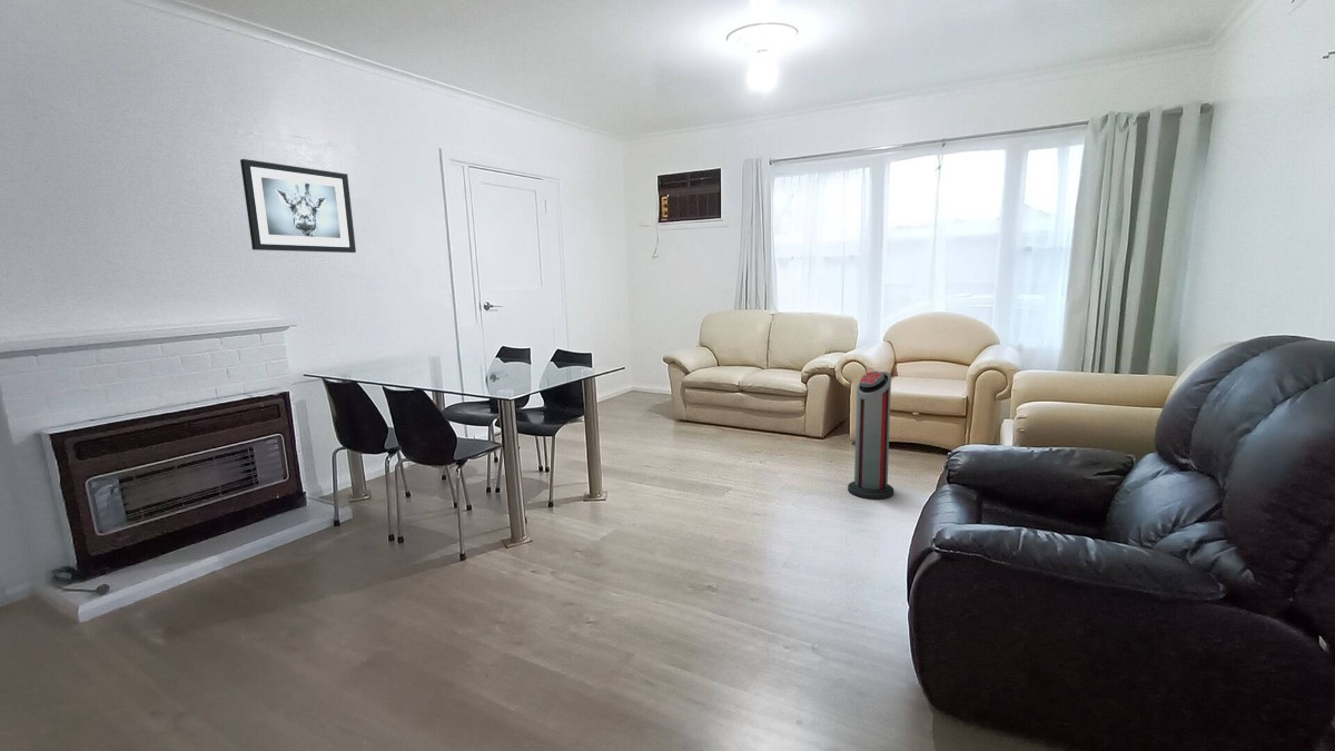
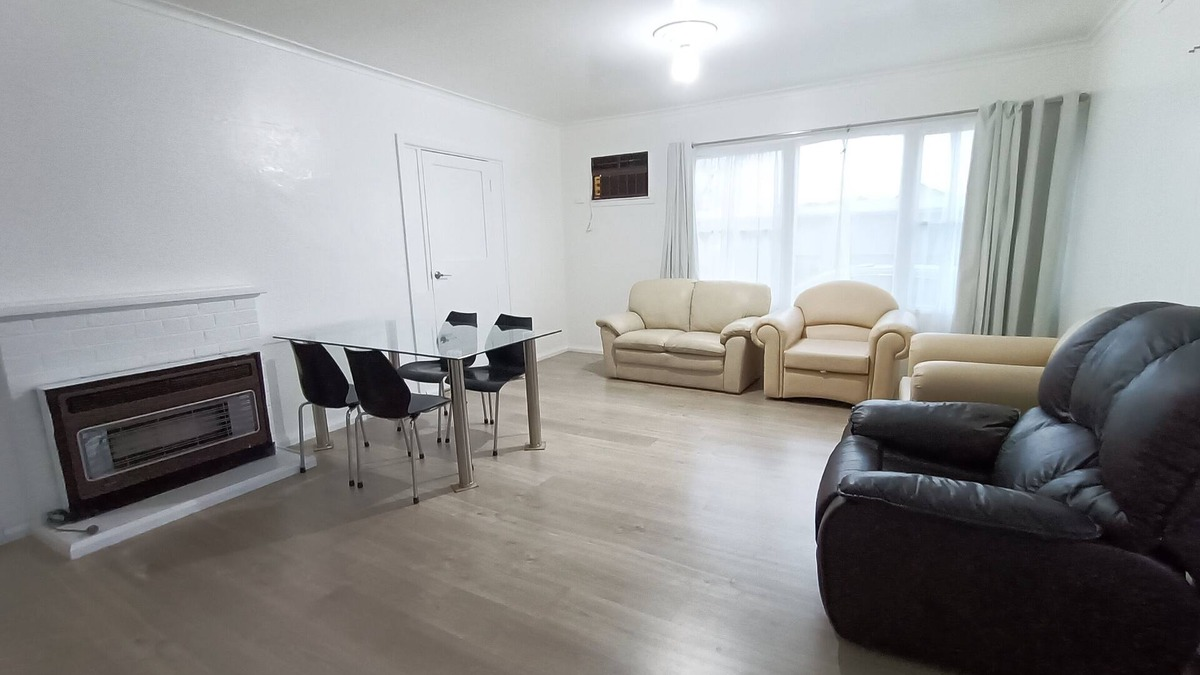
- wall art (303, 209)
- air purifier (872, 432)
